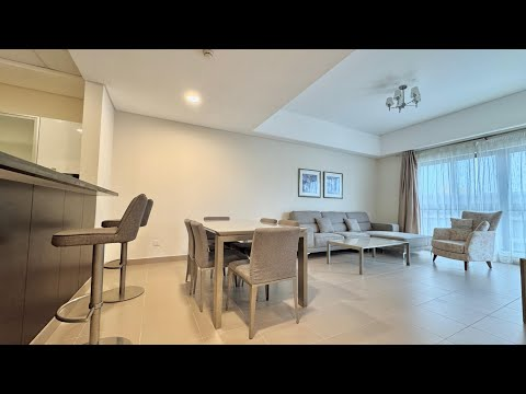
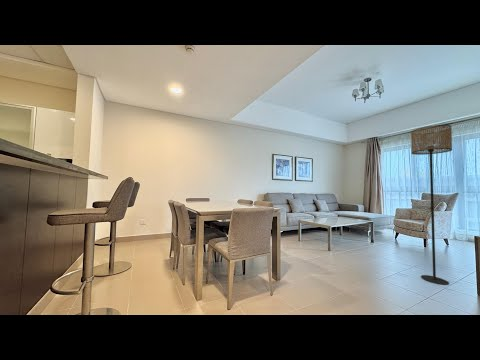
+ floor lamp (432, 203)
